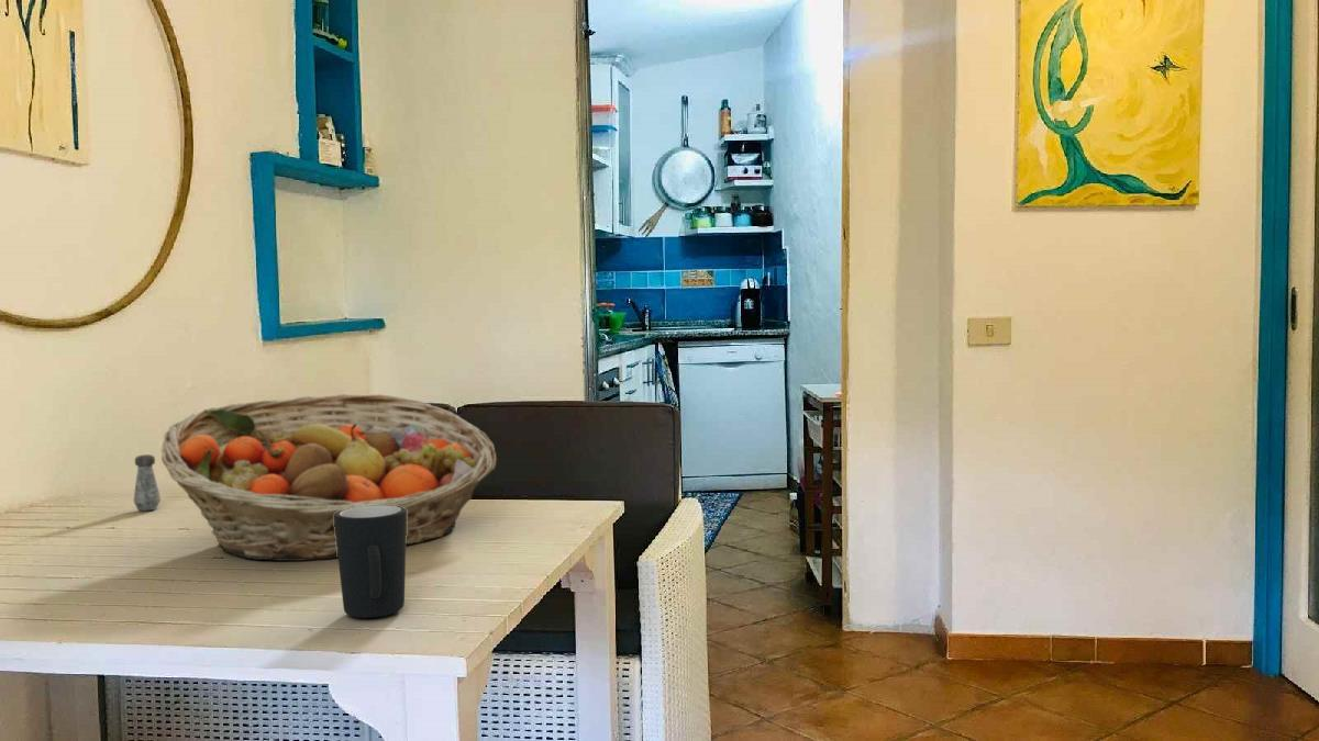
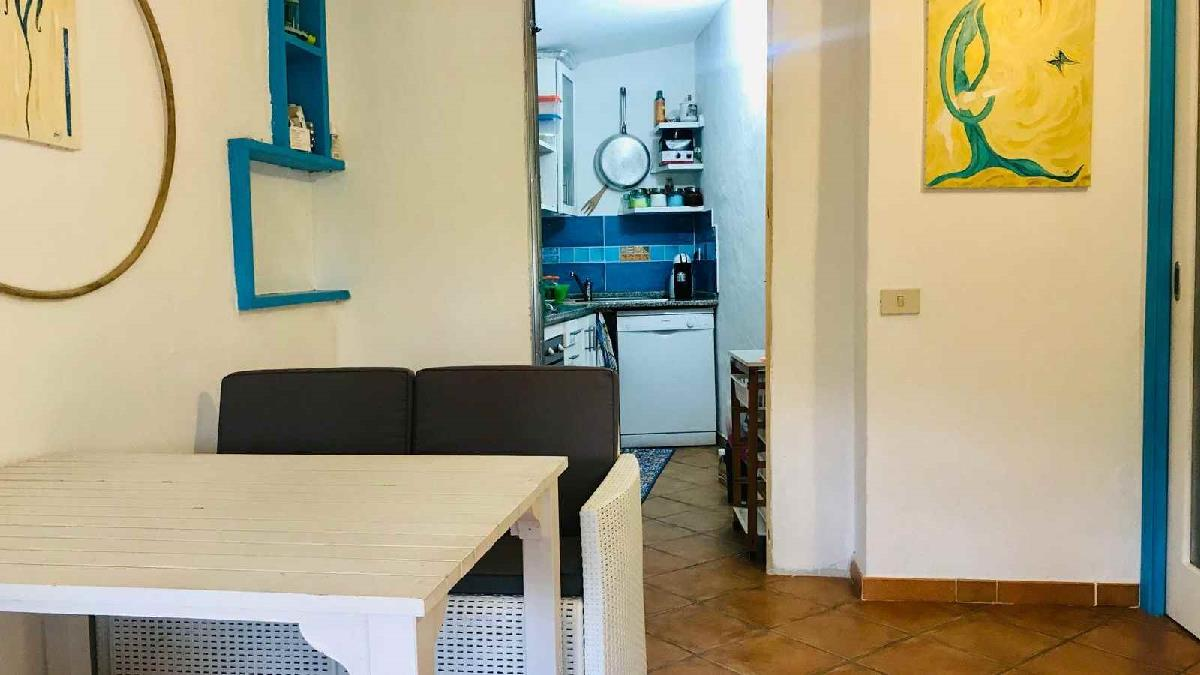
- salt shaker (146, 482)
- mug (373, 565)
- fruit basket (336, 469)
